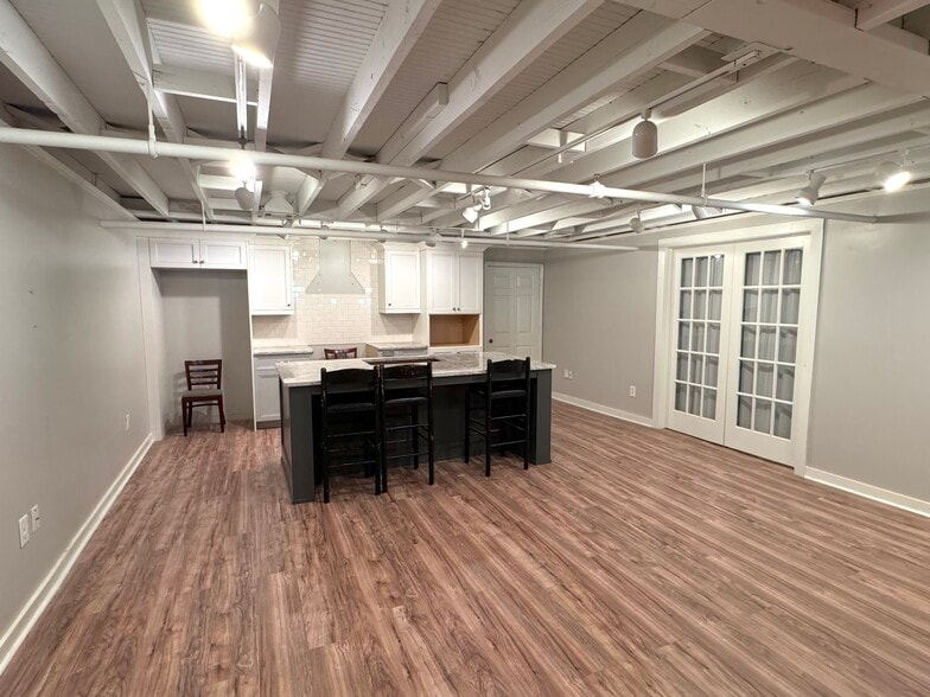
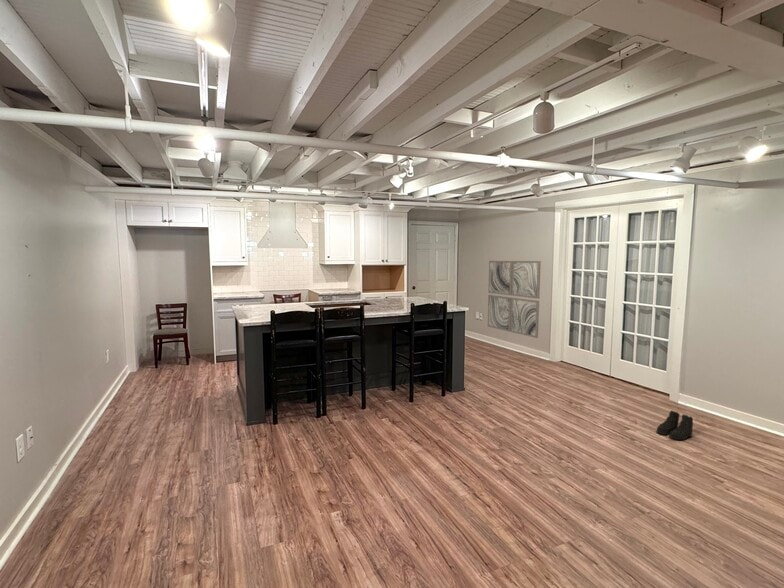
+ boots (675, 423)
+ wall art (511, 297)
